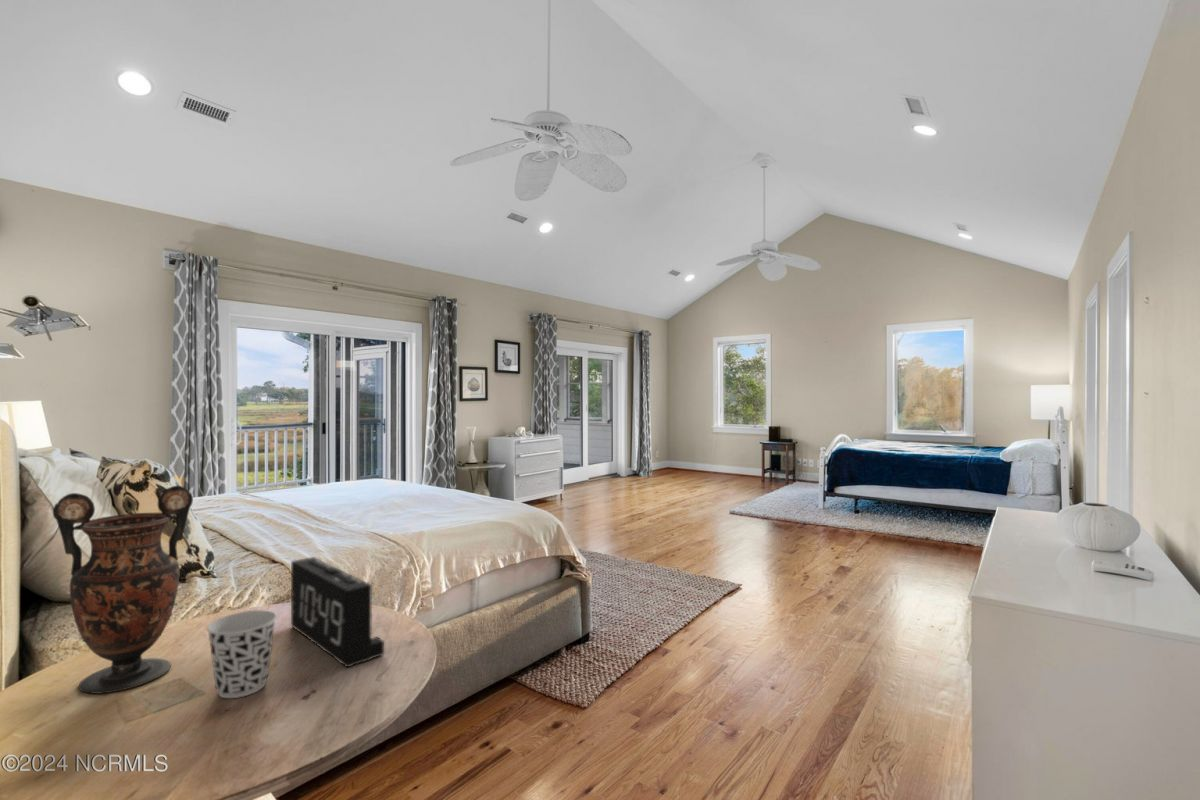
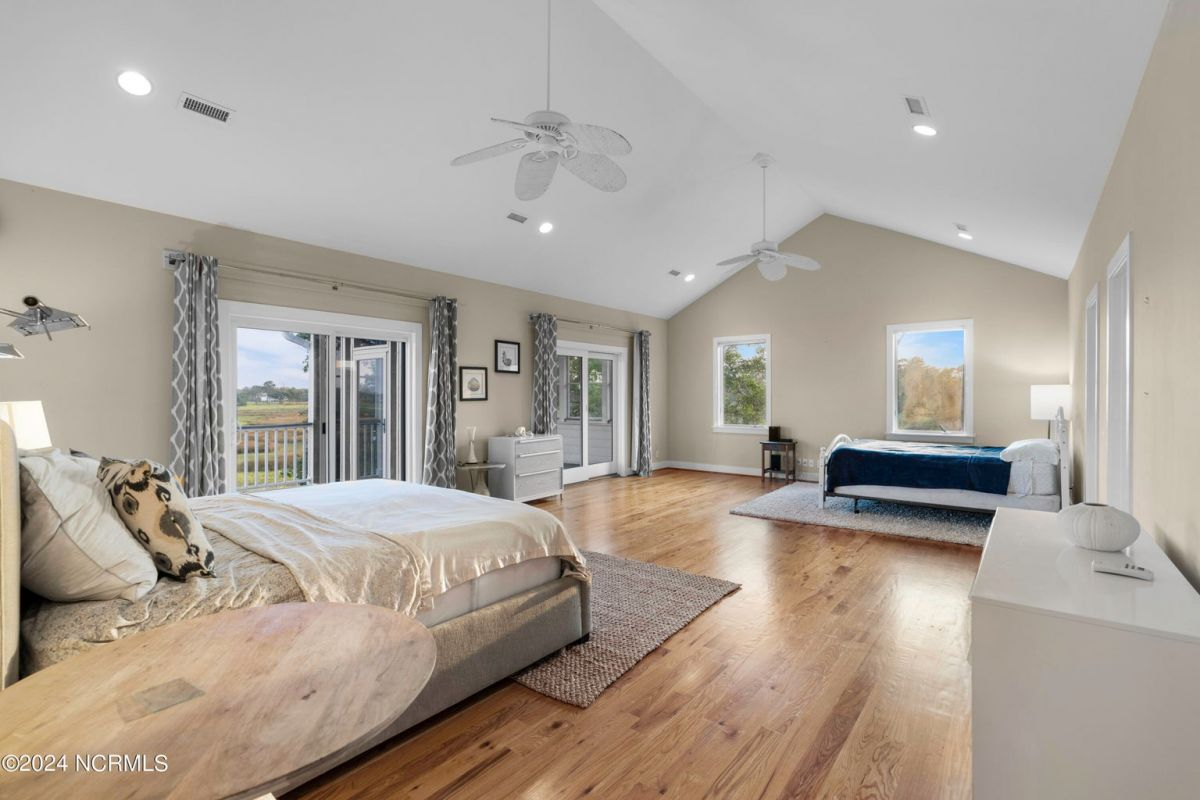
- vase (126, 582)
- alarm clock (334, 603)
- cup (242, 654)
